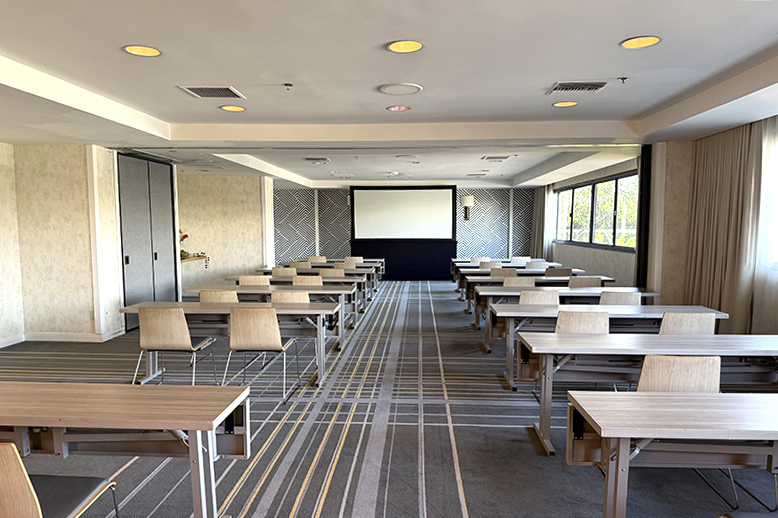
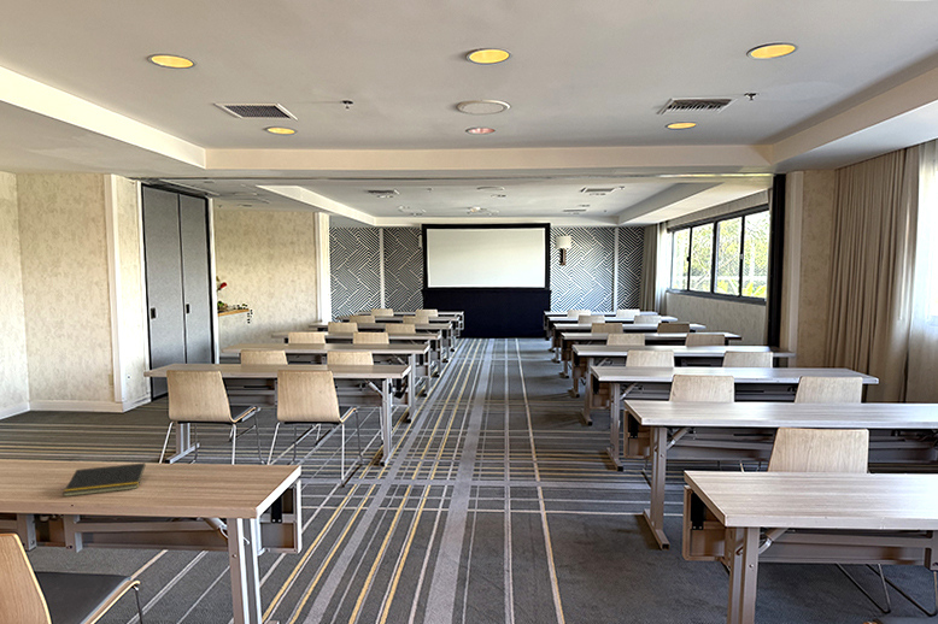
+ notepad (106, 478)
